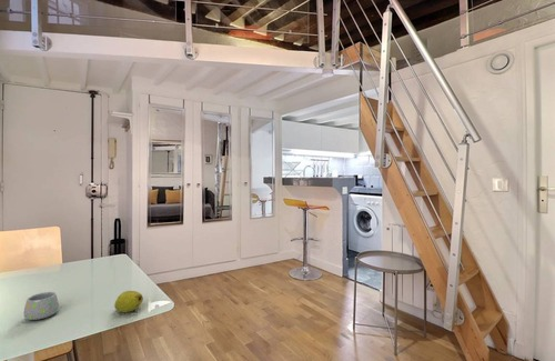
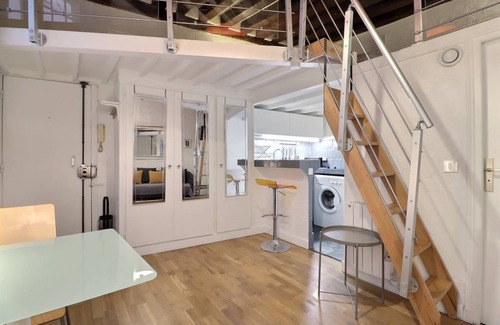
- mug (41, 304)
- fruit (127, 299)
